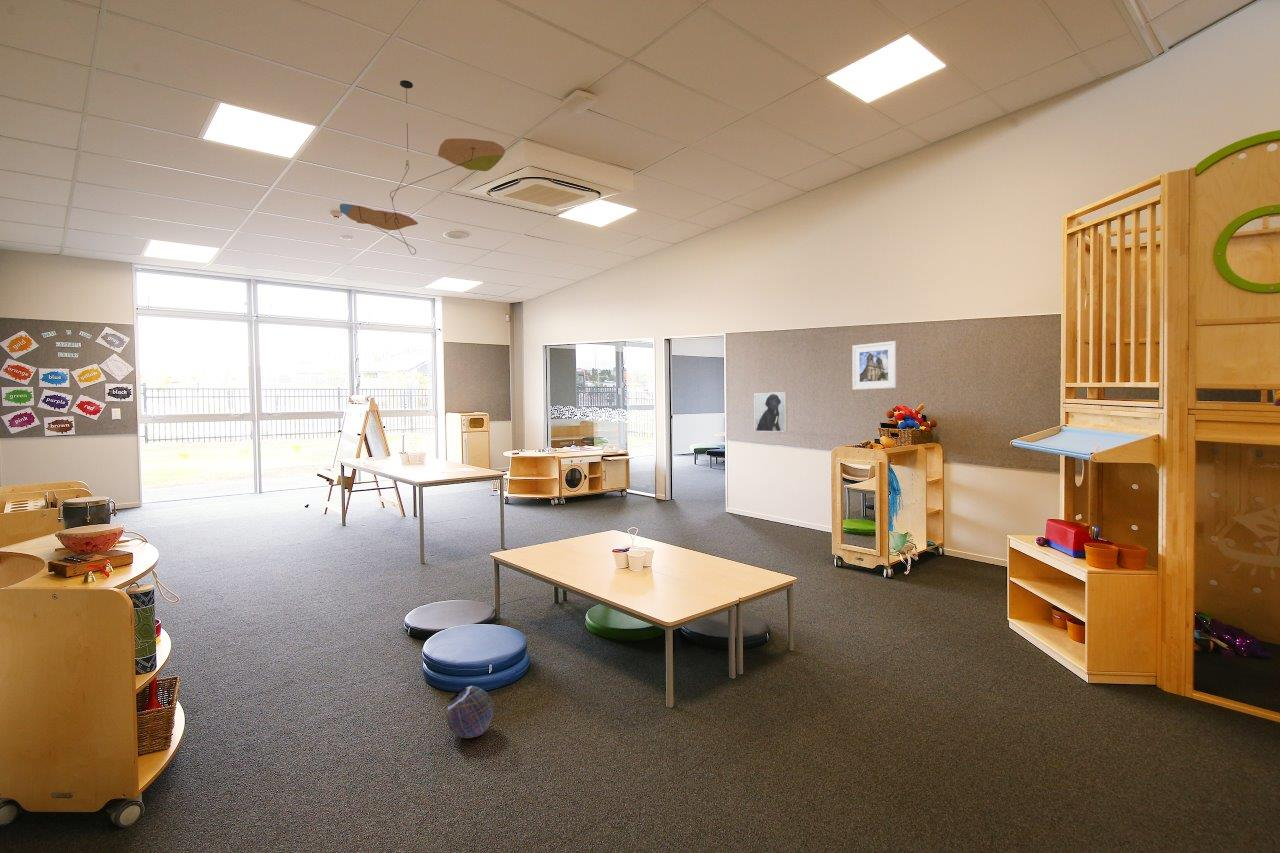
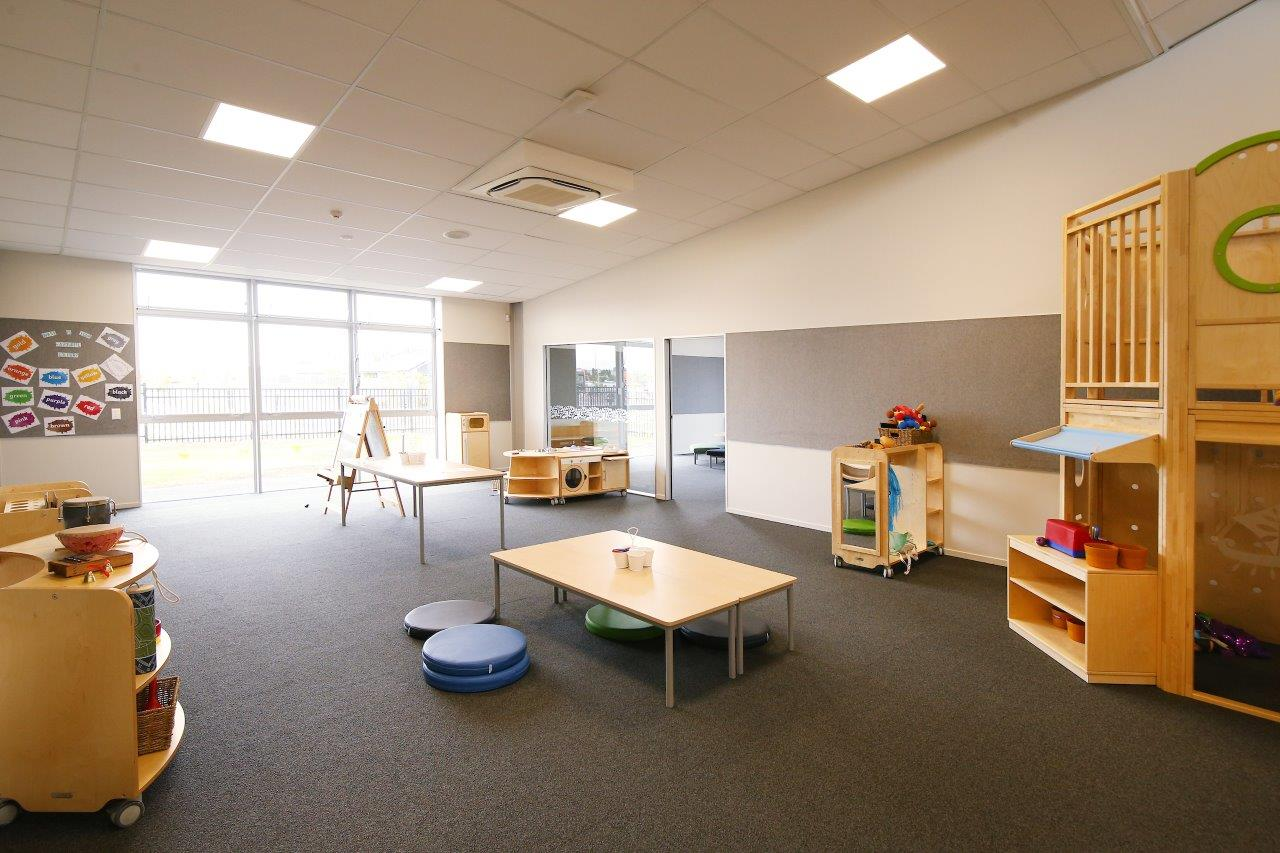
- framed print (873, 366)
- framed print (770, 412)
- ceiling mobile (424, 178)
- decorative ball (470, 710)
